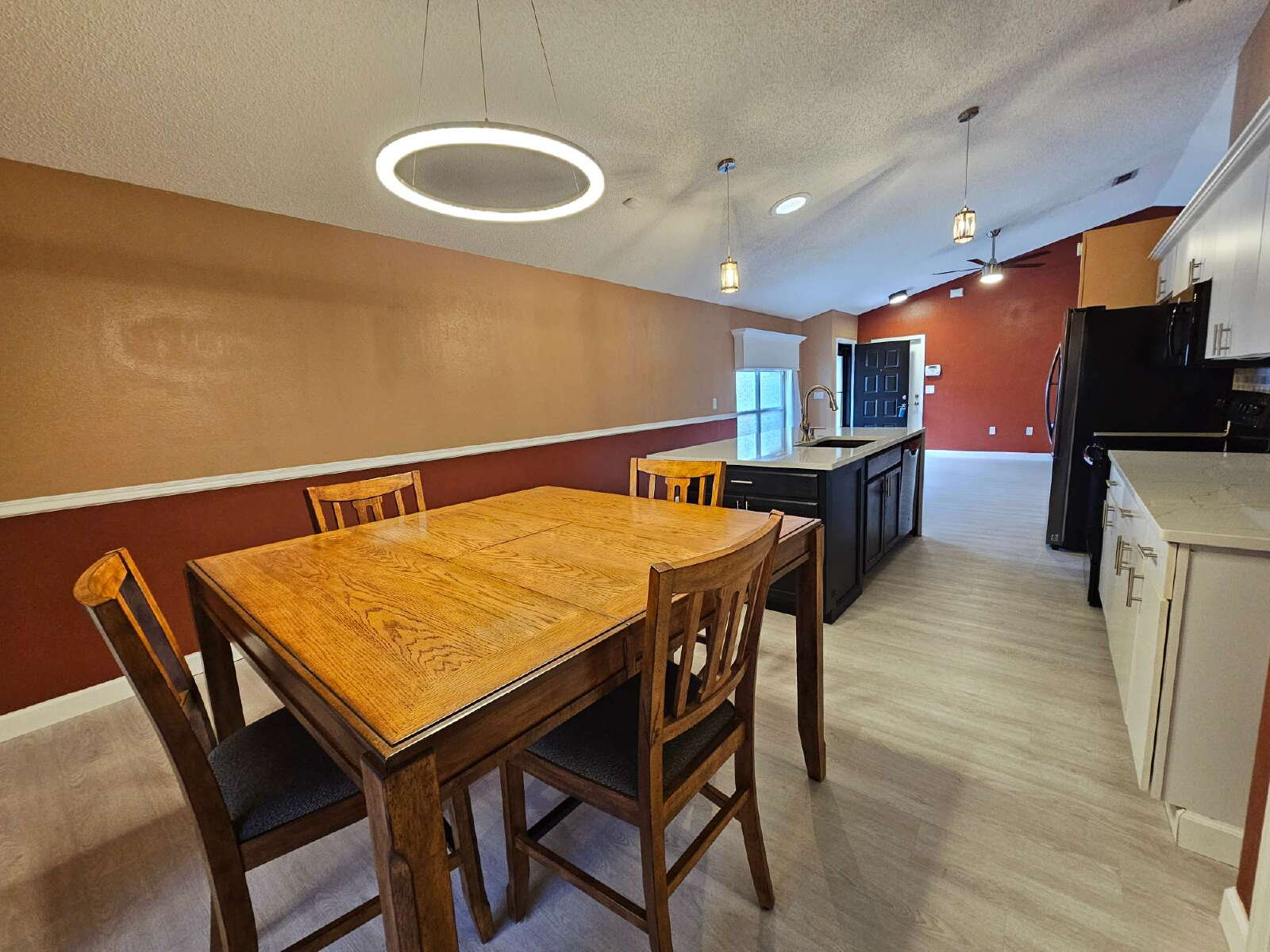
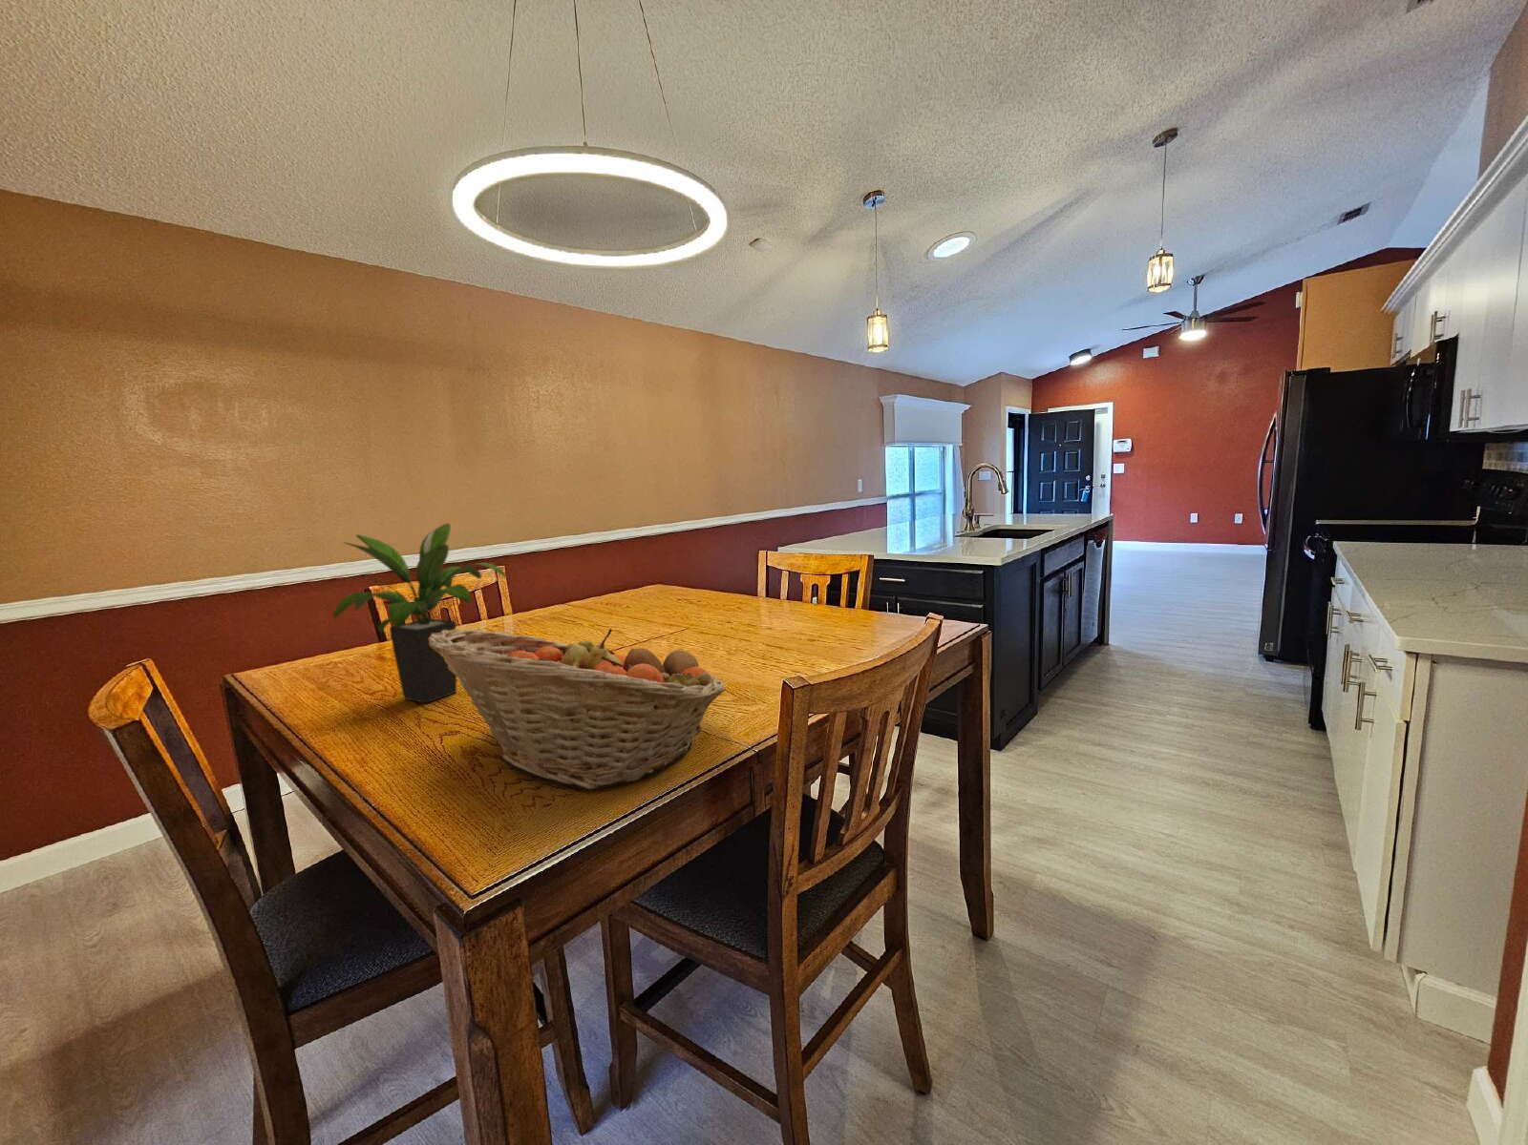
+ potted plant (424, 612)
+ fruit basket (581, 684)
